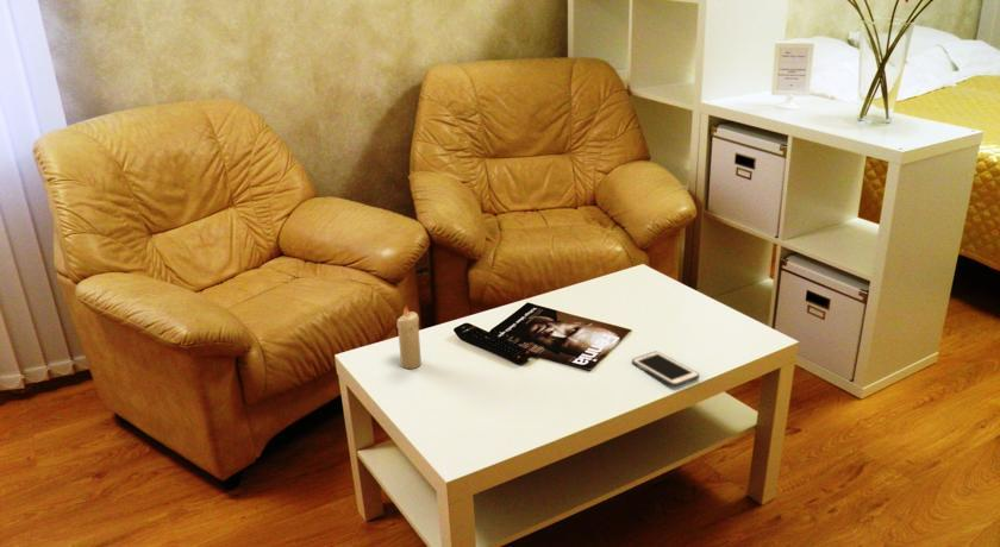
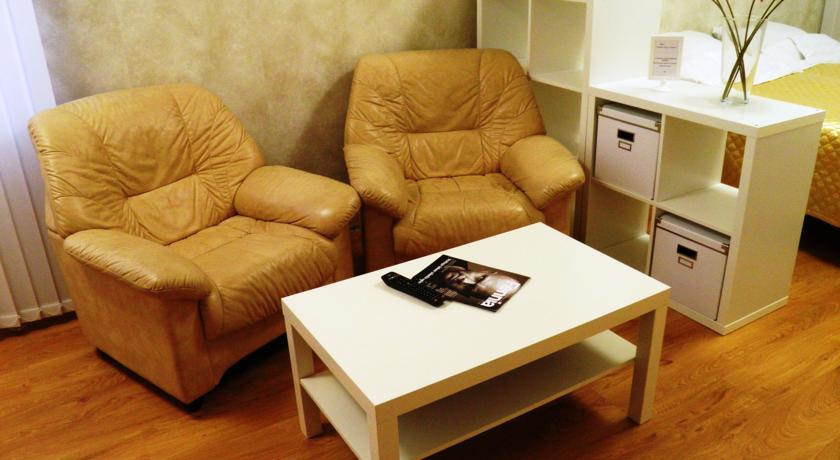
- candle (408, 334)
- cell phone (664, 369)
